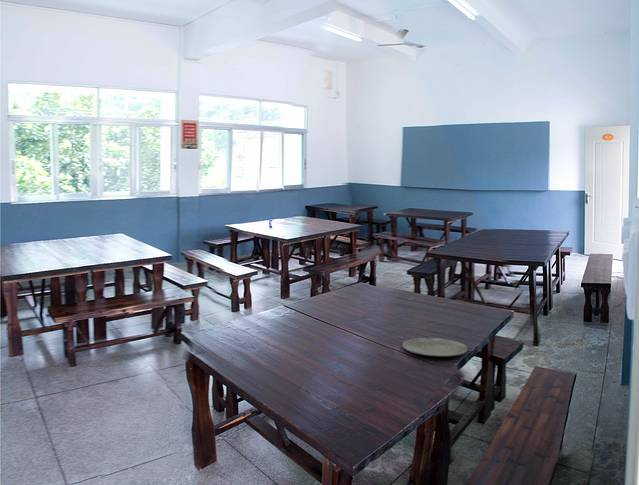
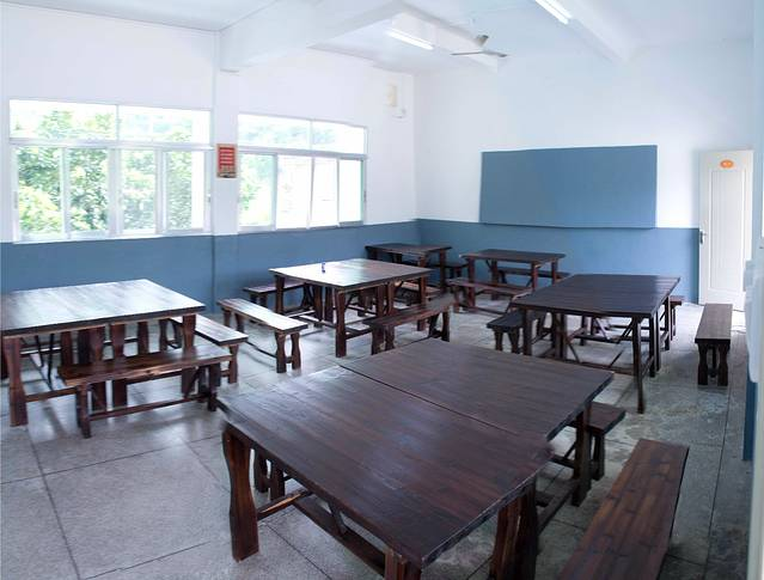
- plate (434, 347)
